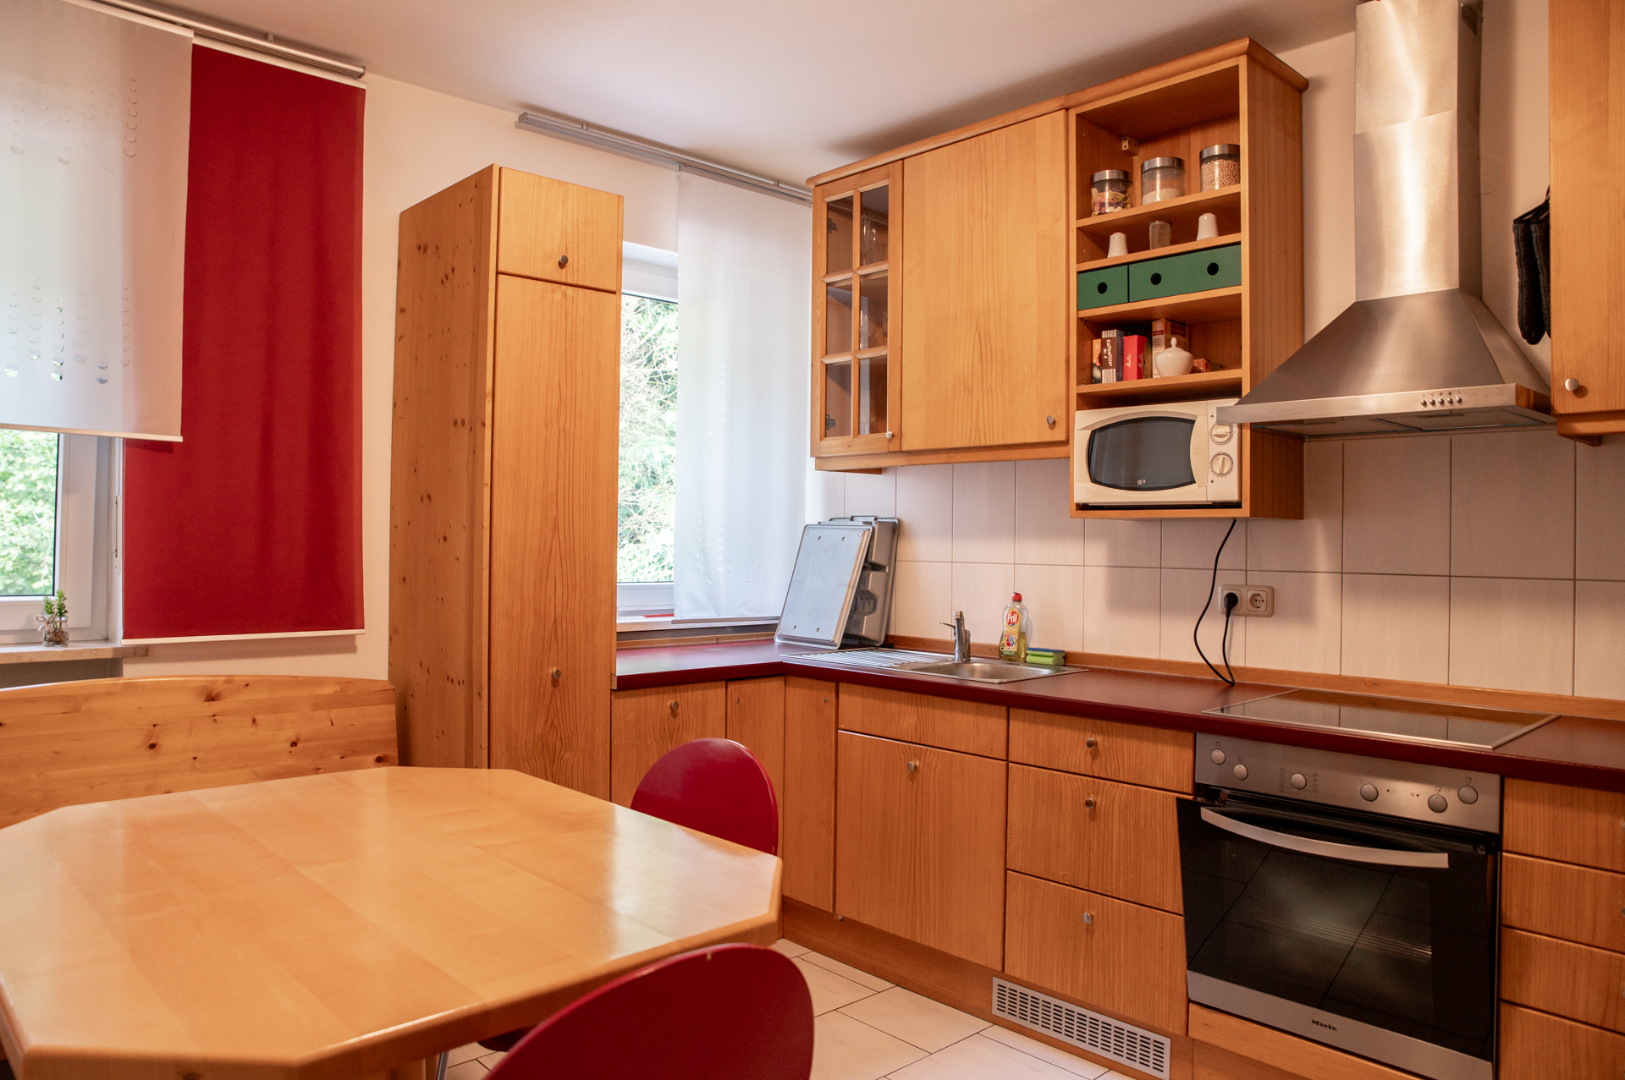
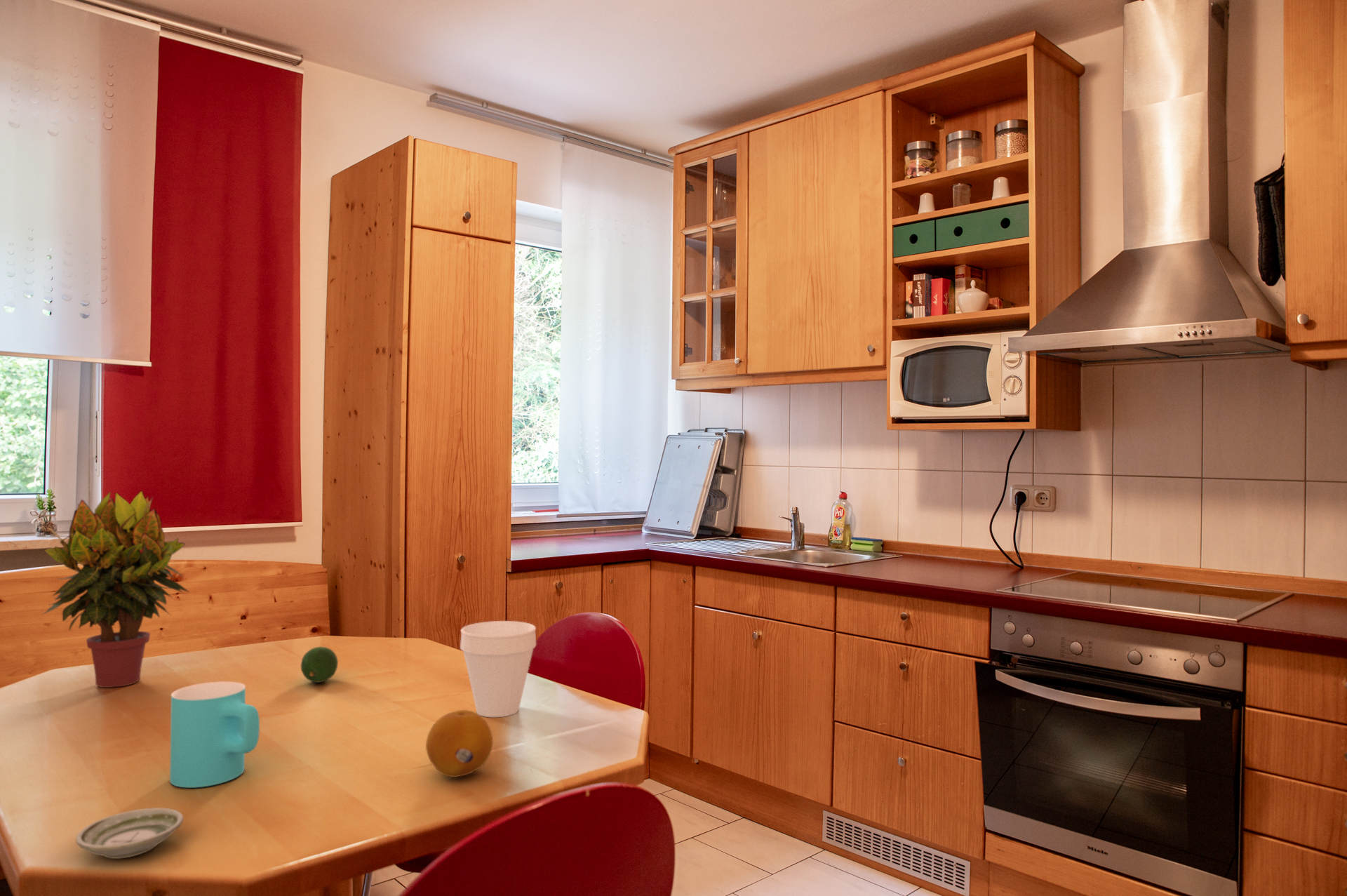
+ fruit (460, 743)
+ potted plant (122, 586)
+ saucer (130, 836)
+ fruit (319, 664)
+ cup (212, 735)
+ cup (498, 669)
